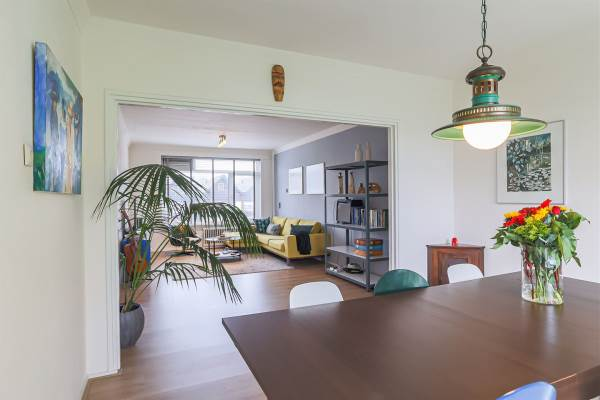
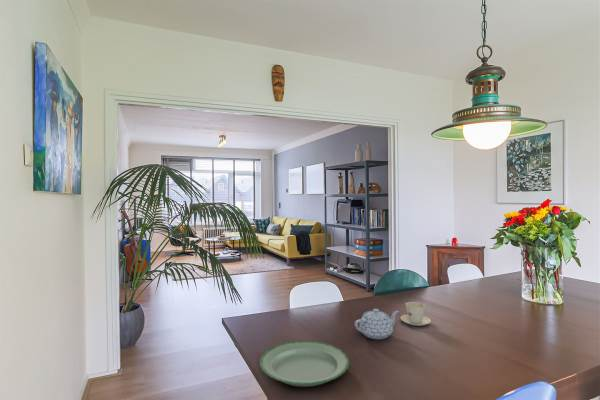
+ teapot (377, 321)
+ plate (304, 364)
+ teacup (415, 313)
